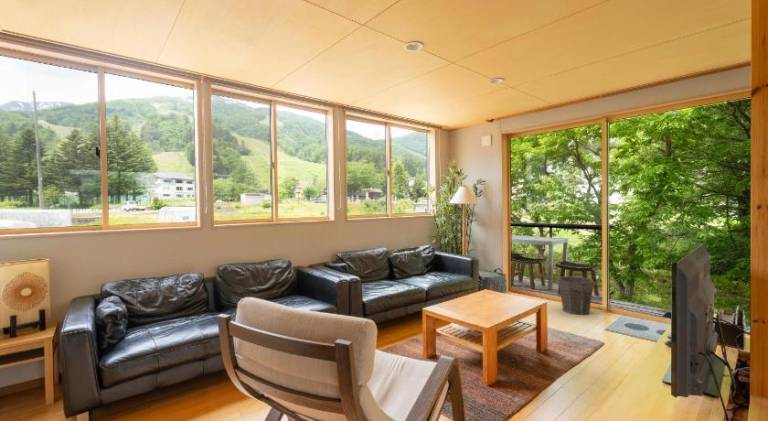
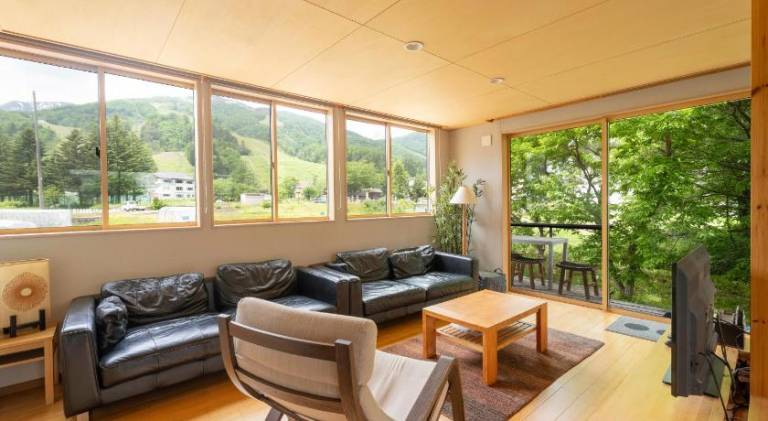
- waste bin (575, 295)
